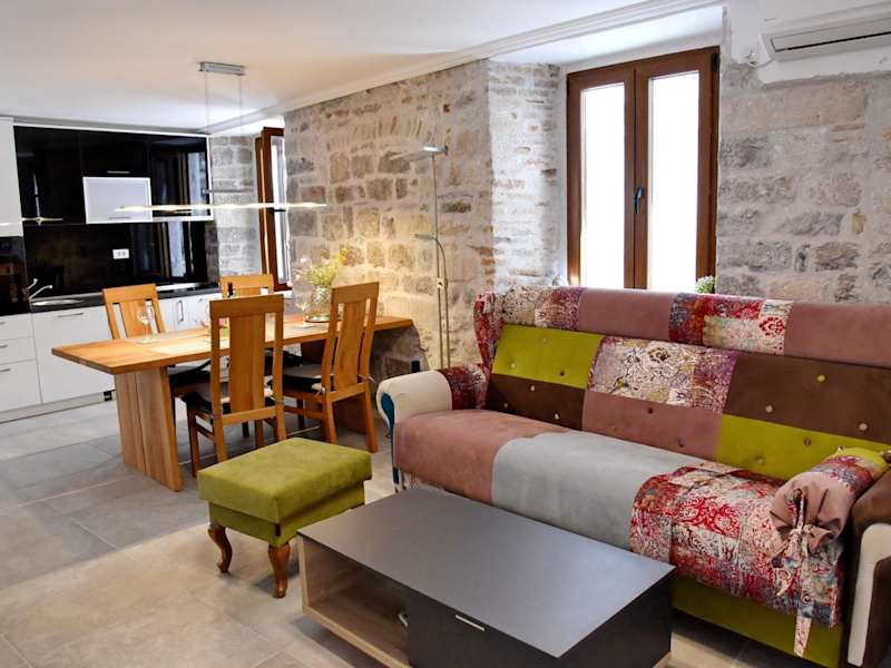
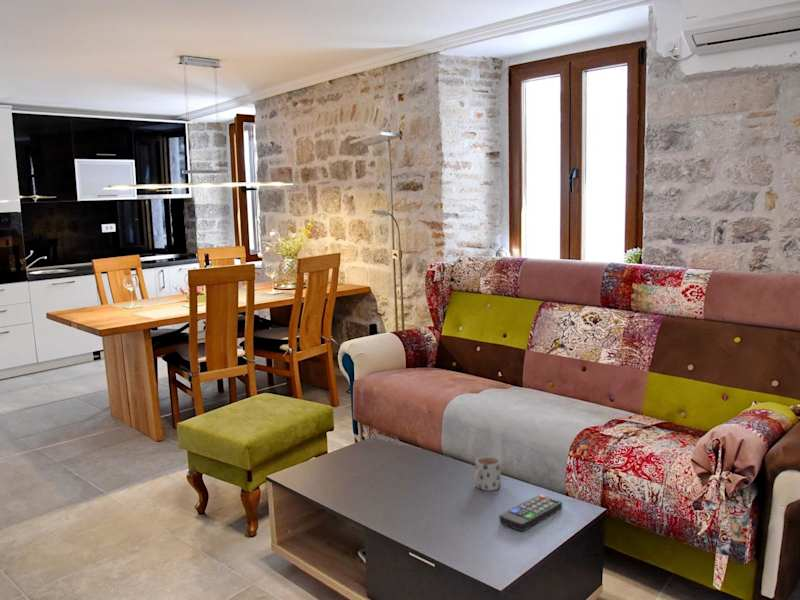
+ remote control (531, 511)
+ mug (485, 474)
